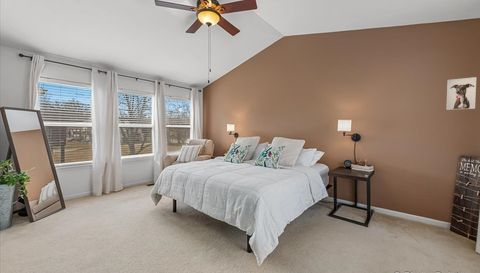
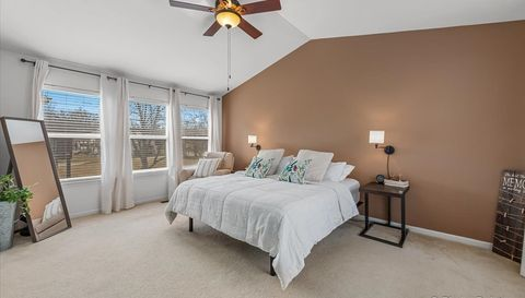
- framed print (460, 94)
